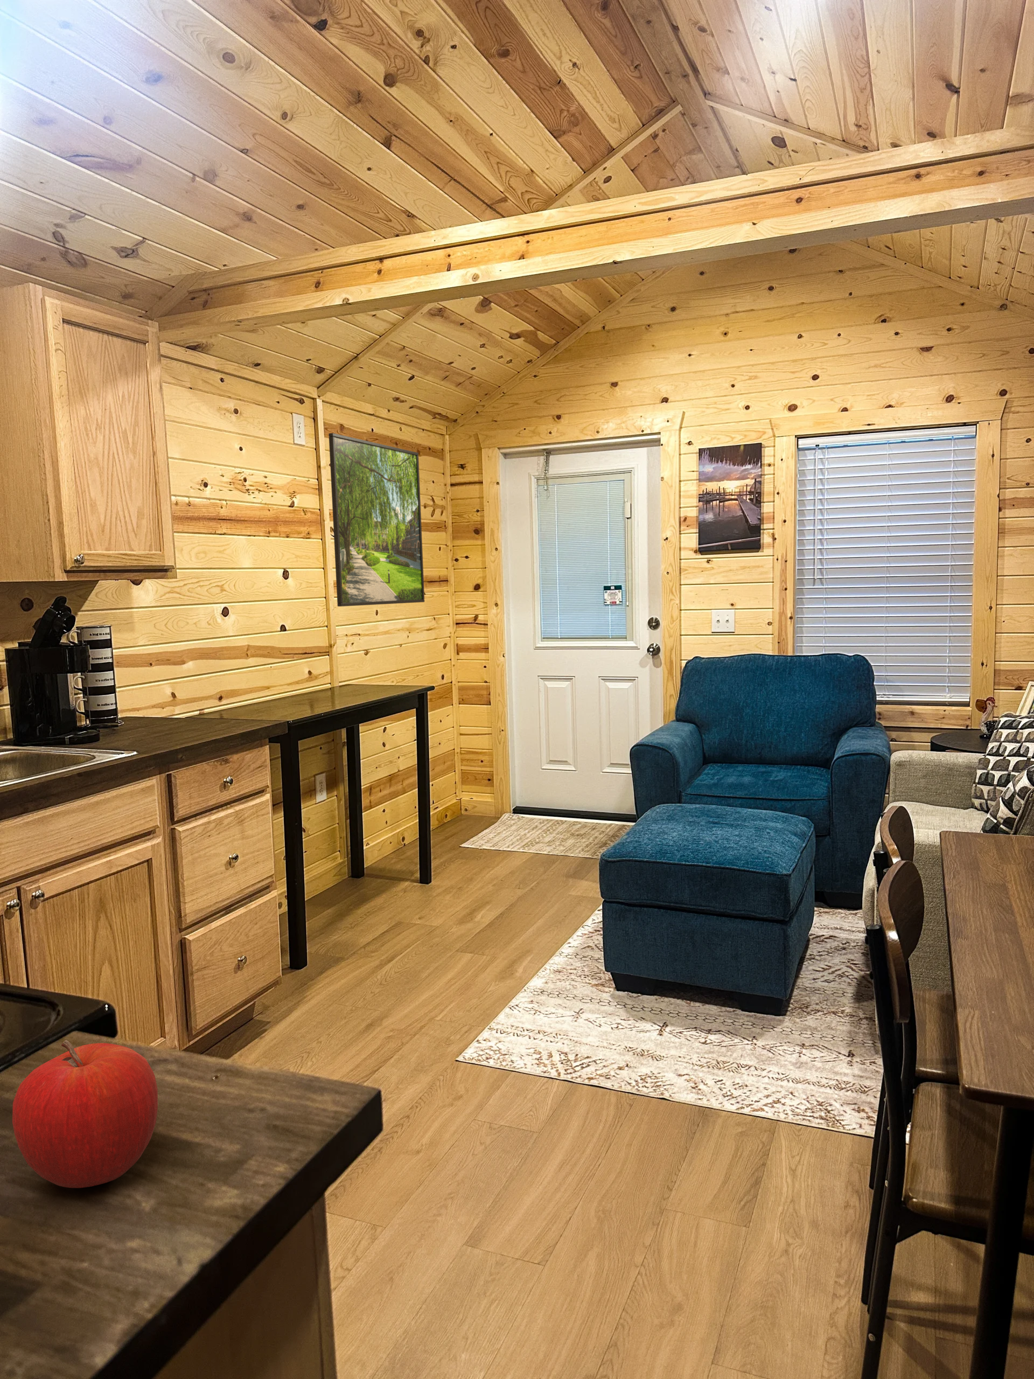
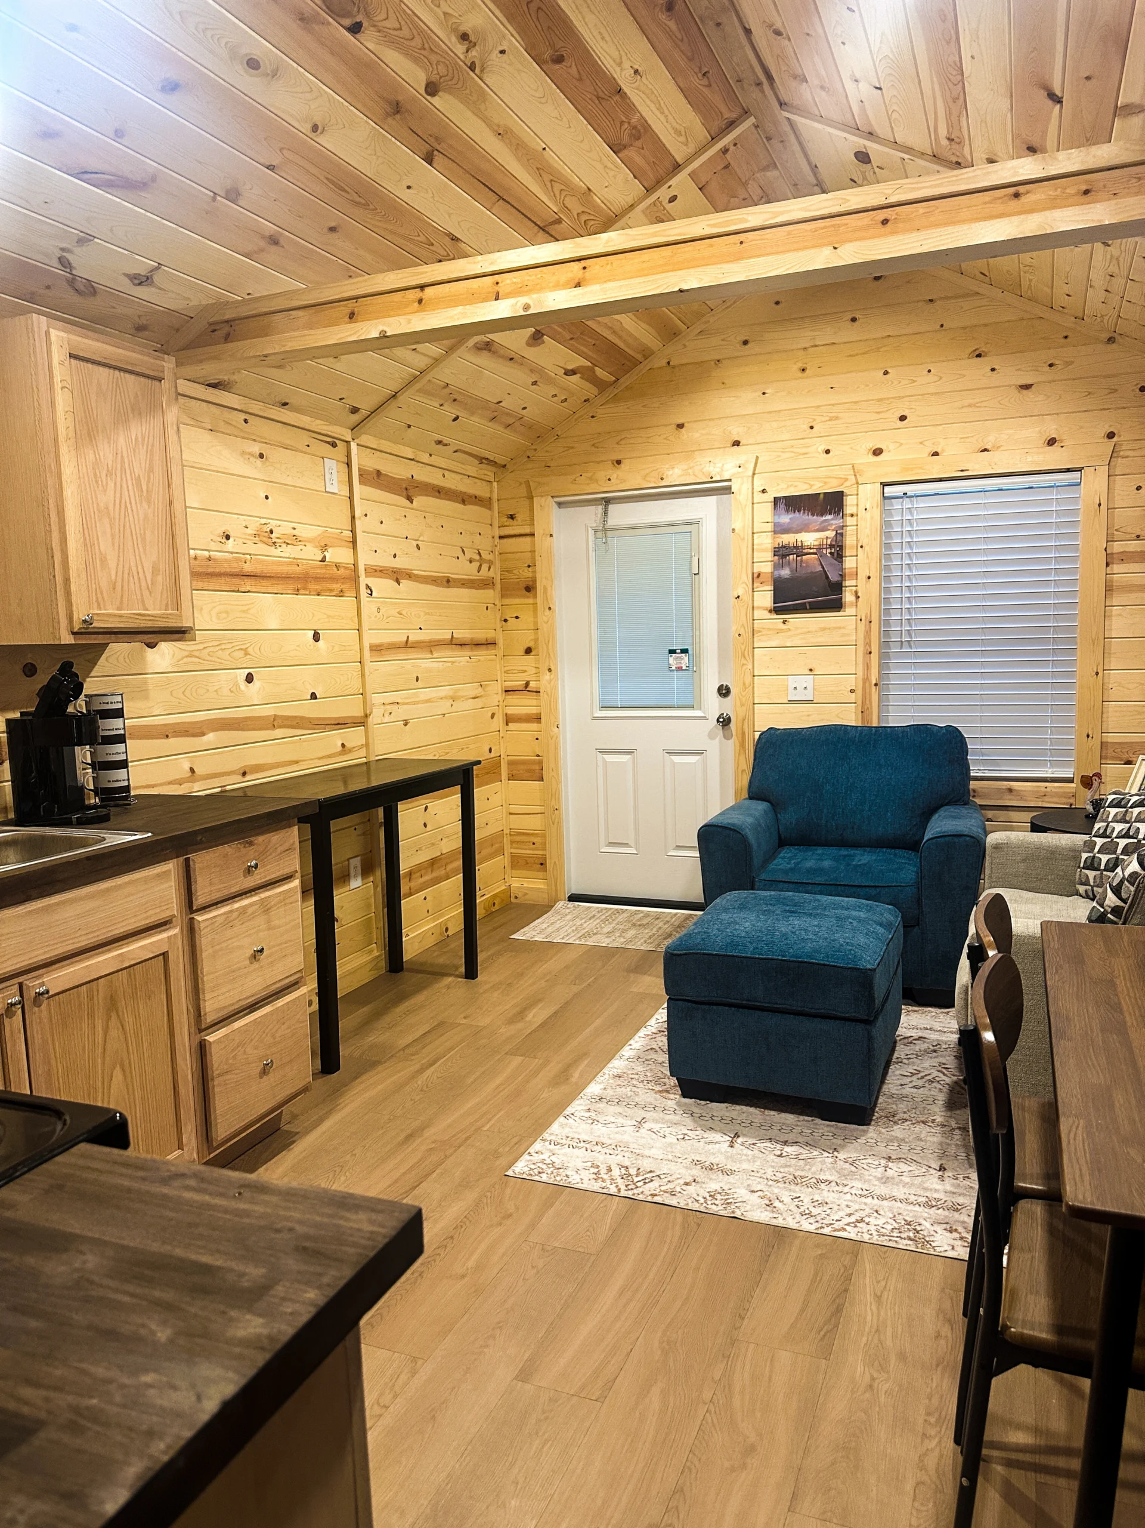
- fruit (88, 1109)
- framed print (380, 524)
